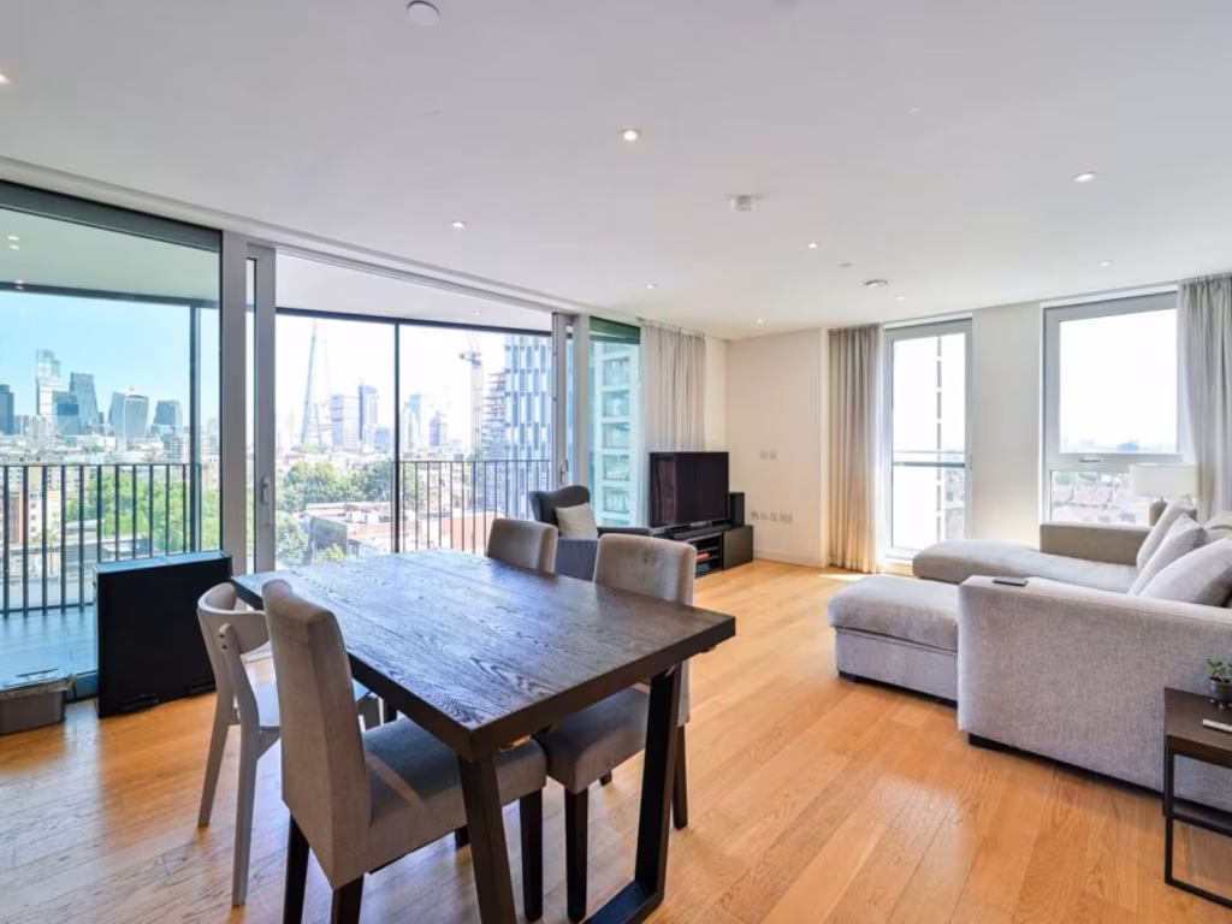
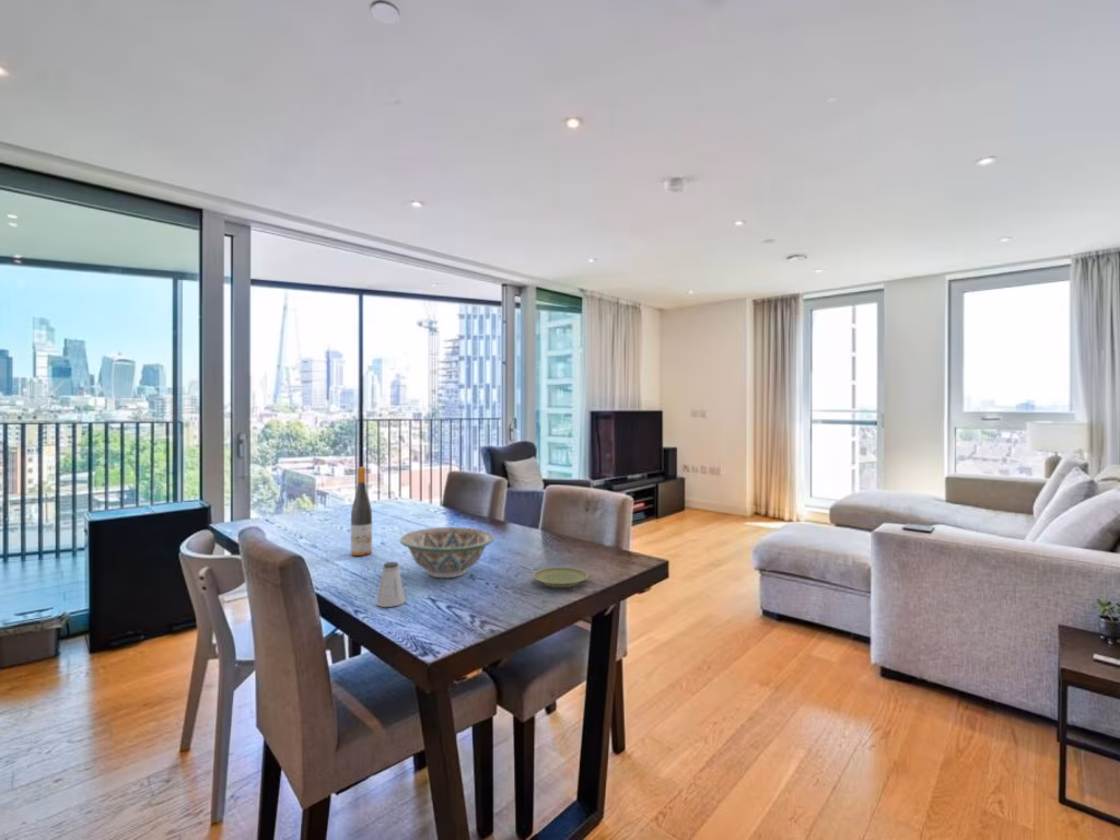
+ wine bottle (361, 510)
+ saltshaker (390, 582)
+ plate (560, 578)
+ decorative bowl (447, 553)
